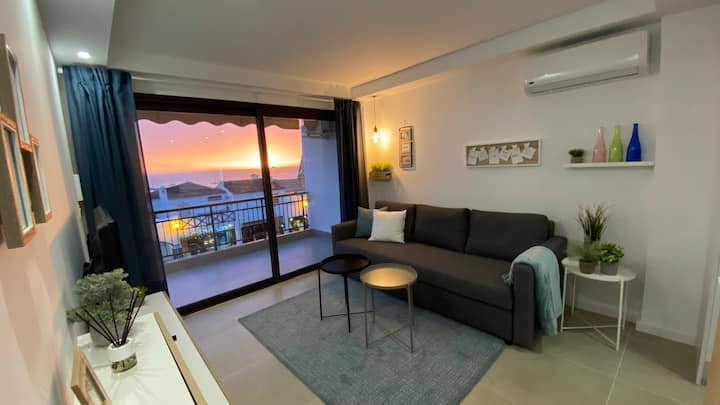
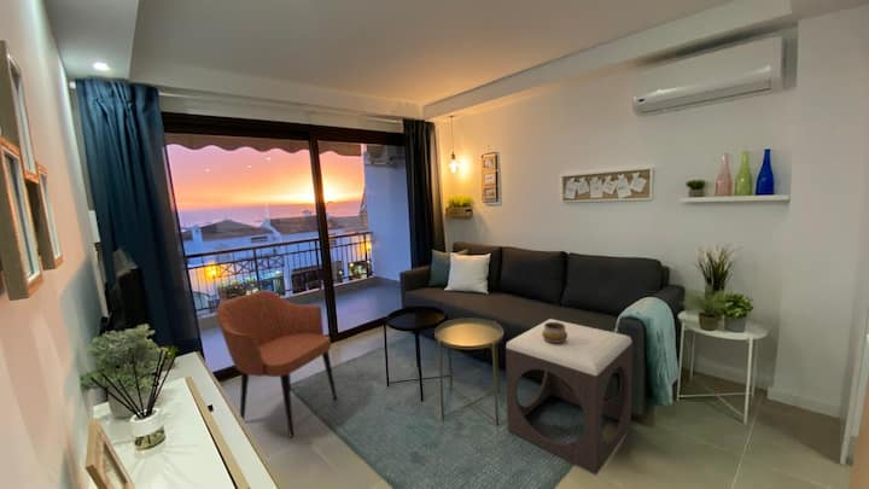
+ decorative bowl (554, 332)
+ armchair (279, 354)
+ footstool (568, 383)
